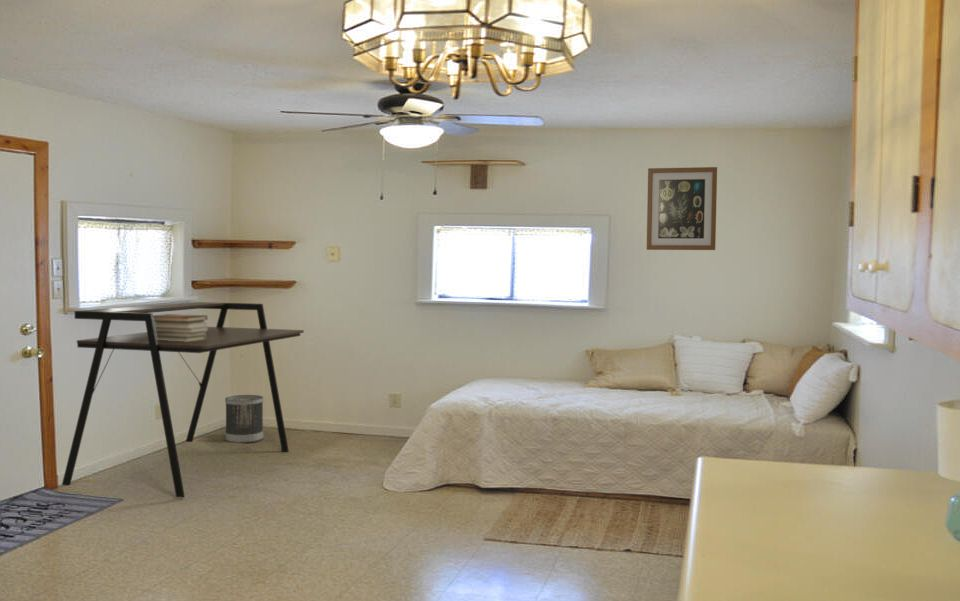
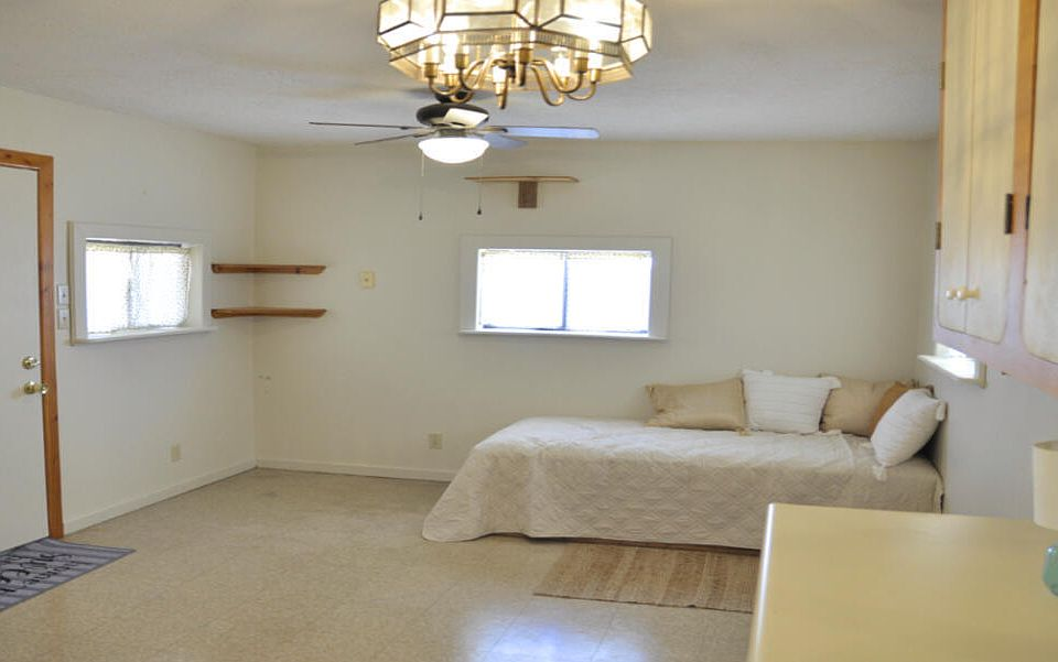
- wall art (681, 208)
- wastebasket (243, 418)
- book stack (179, 327)
- desk (199, 390)
